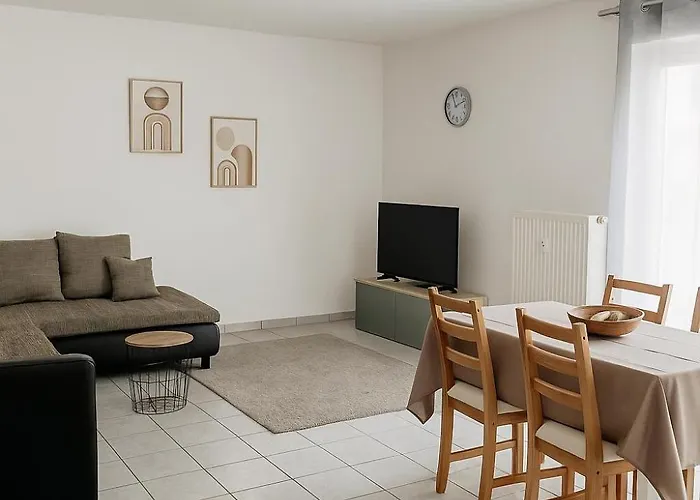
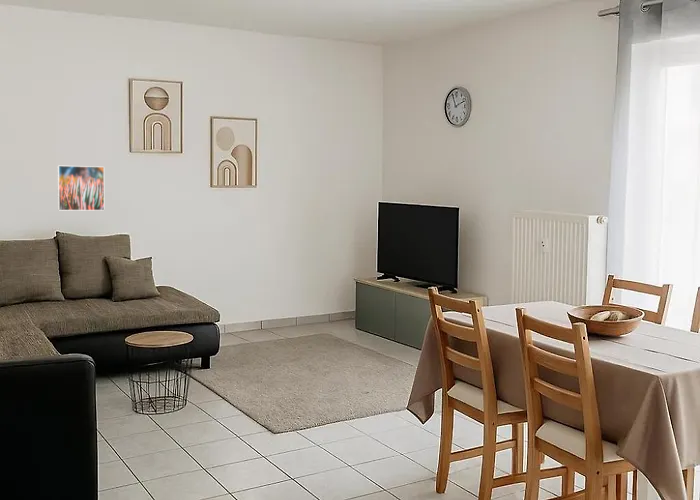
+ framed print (81, 188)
